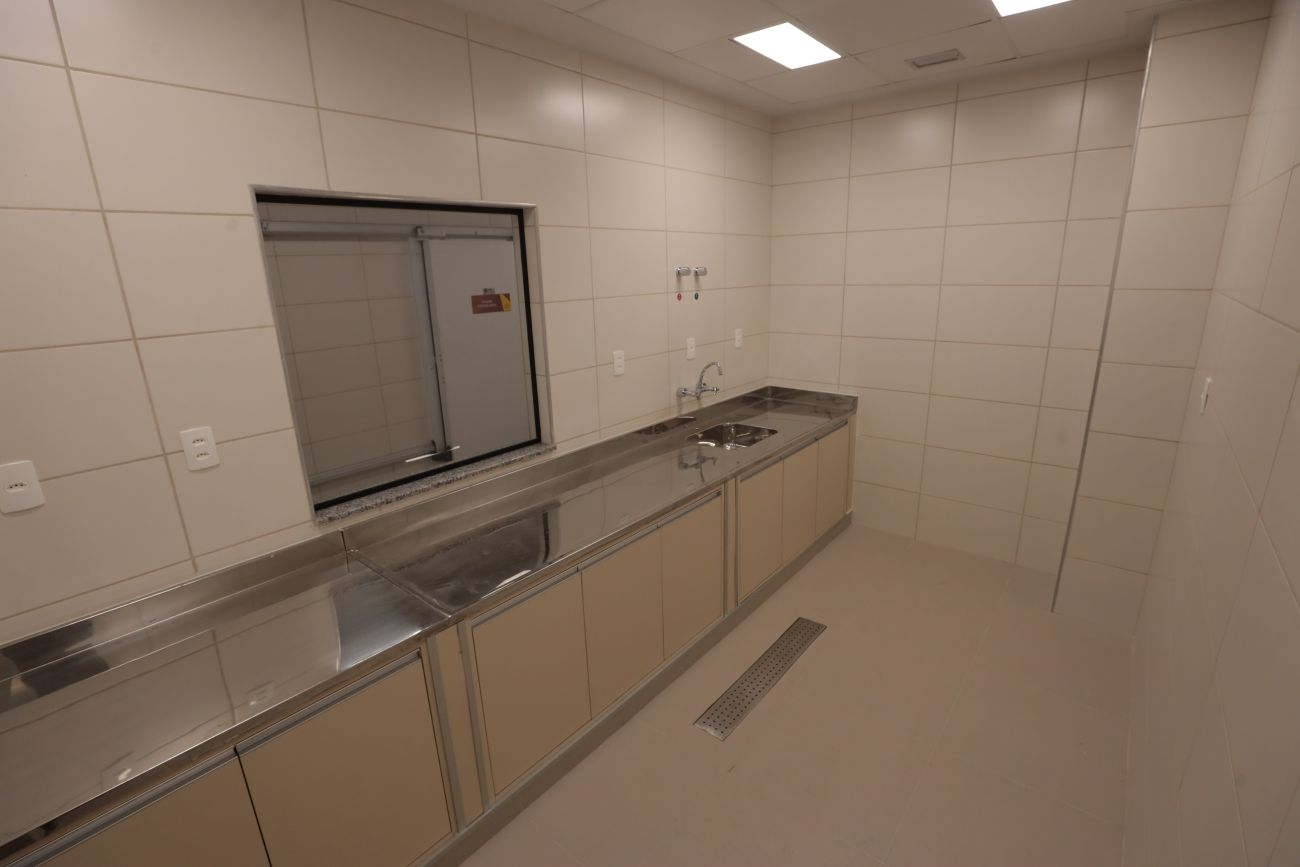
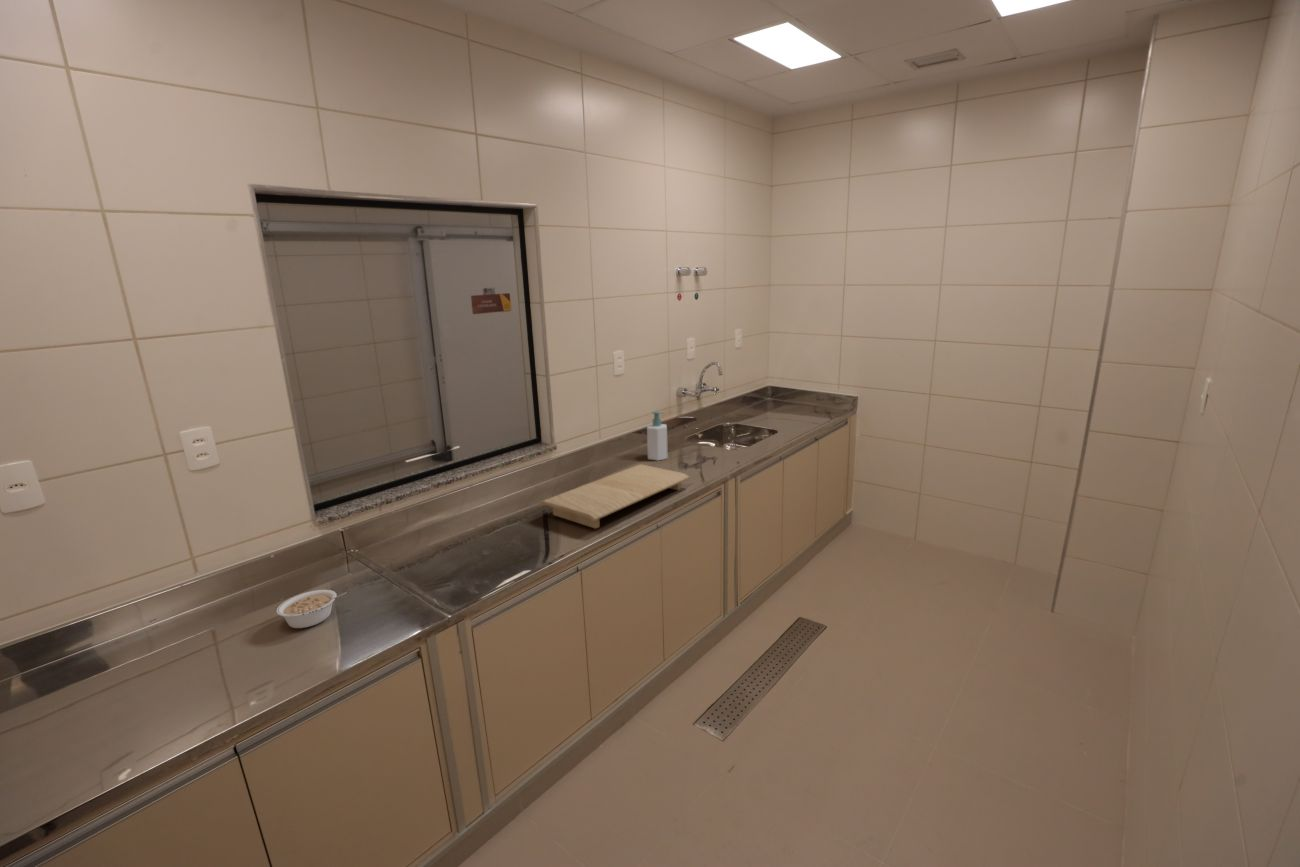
+ legume (310, 608)
+ cutting board (618, 494)
+ soap bottle (657, 434)
